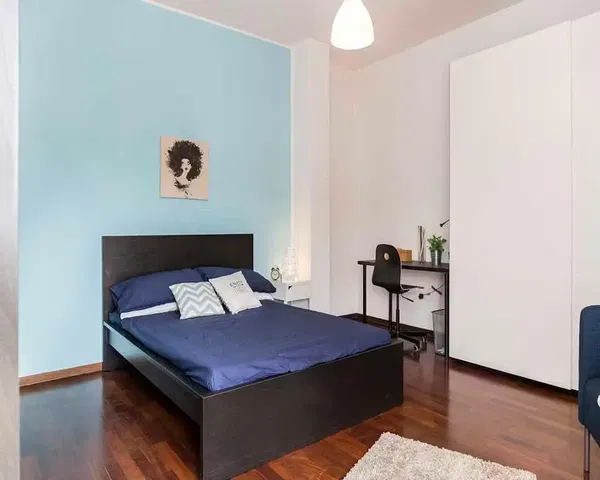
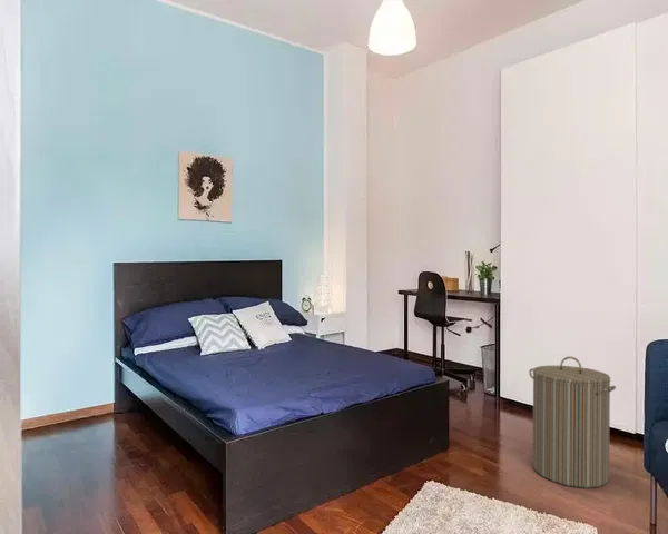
+ laundry hamper (569, 414)
